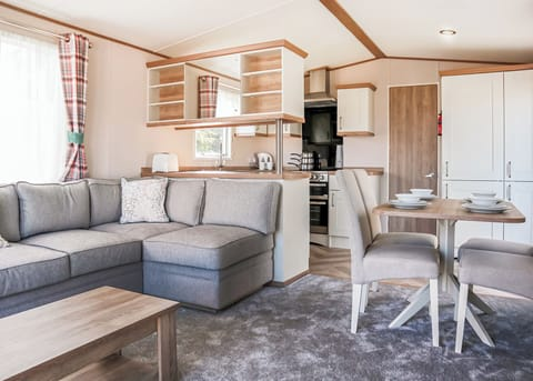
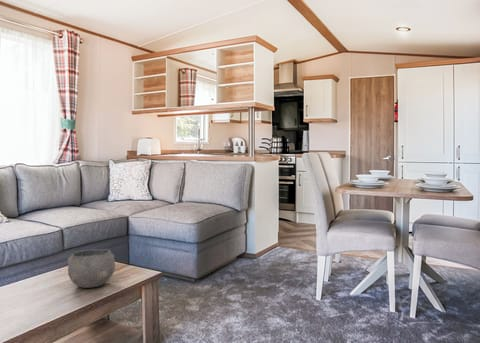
+ bowl (91, 268)
